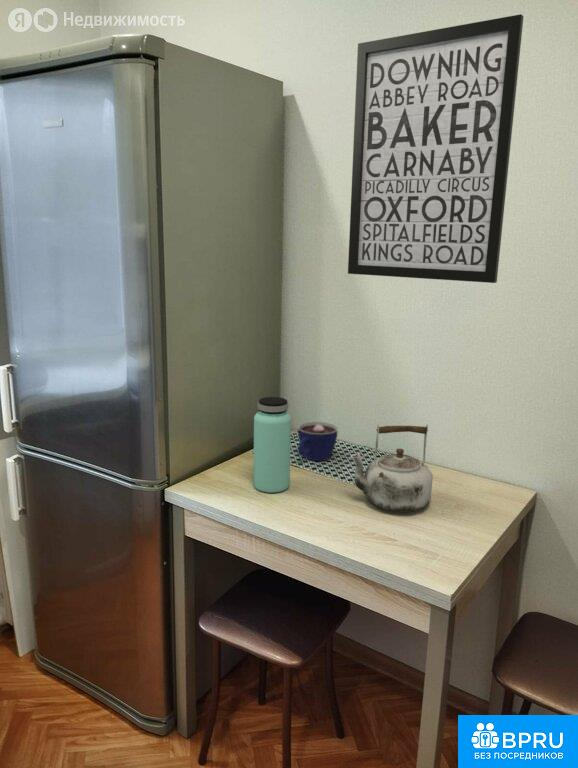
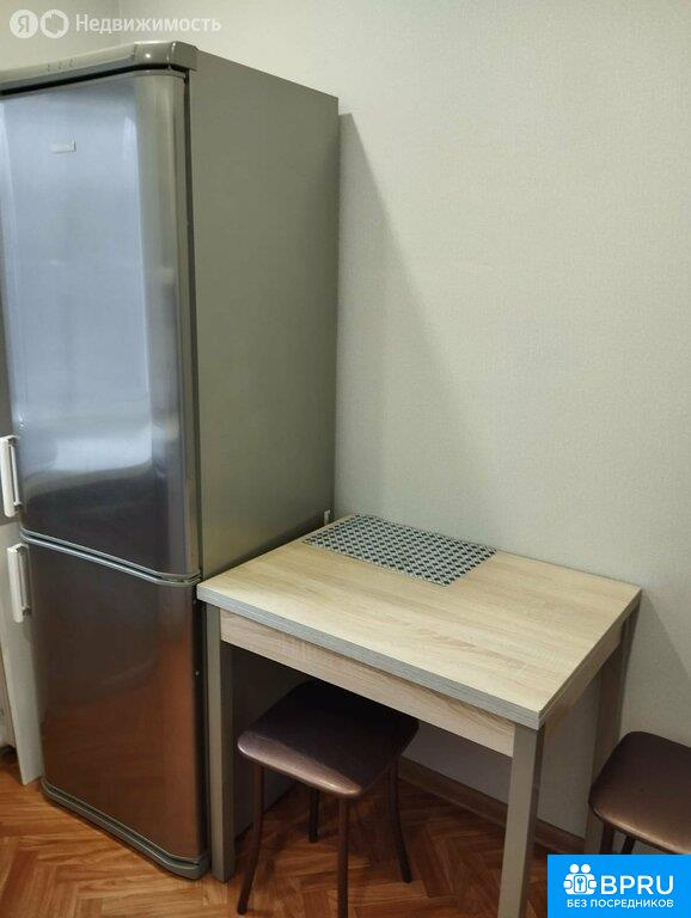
- cup (313, 443)
- wall art (425, 159)
- bottle (272, 443)
- kettle (391, 464)
